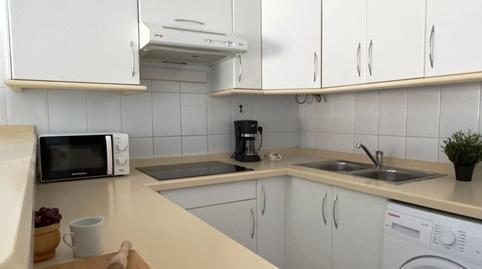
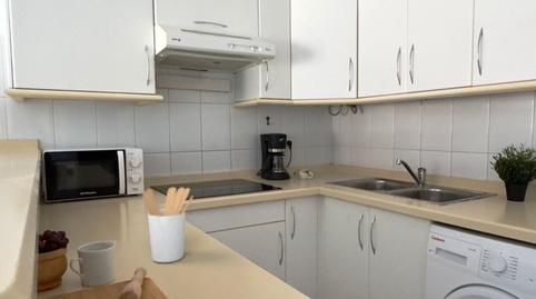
+ utensil holder (170, 220)
